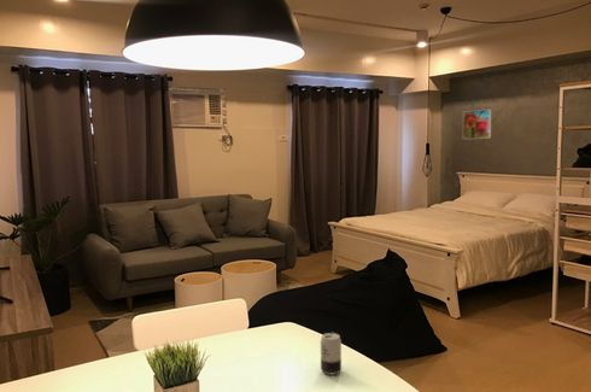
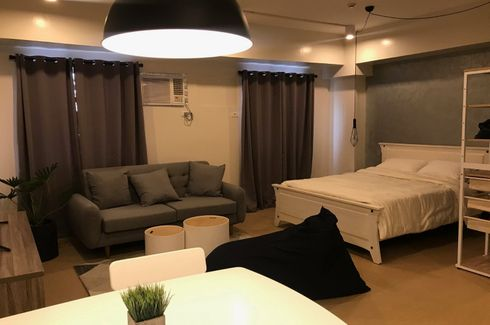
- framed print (476, 124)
- beverage can (330, 351)
